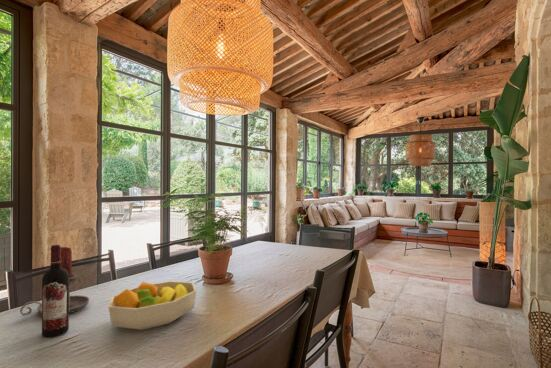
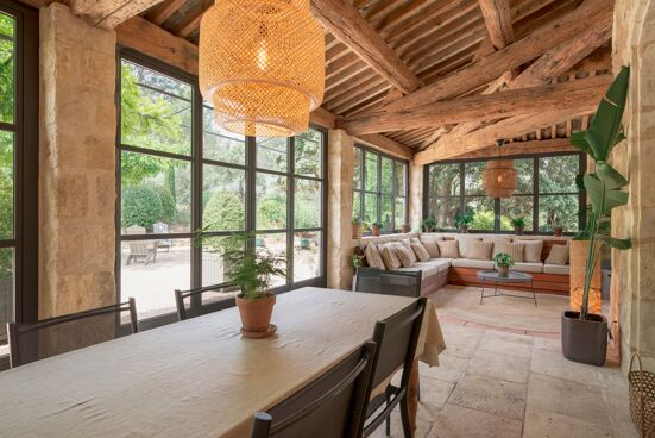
- candle holder (61, 267)
- fruit bowl (155, 299)
- wine bottle (55, 288)
